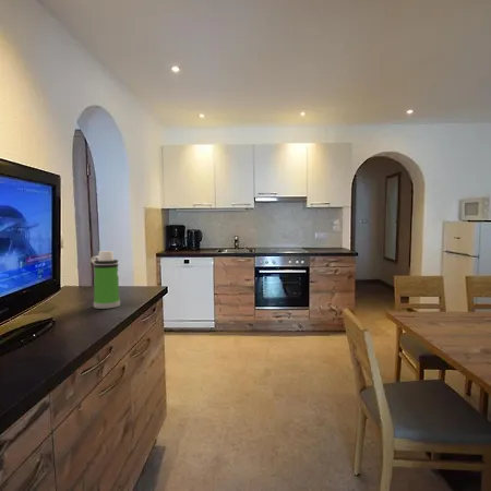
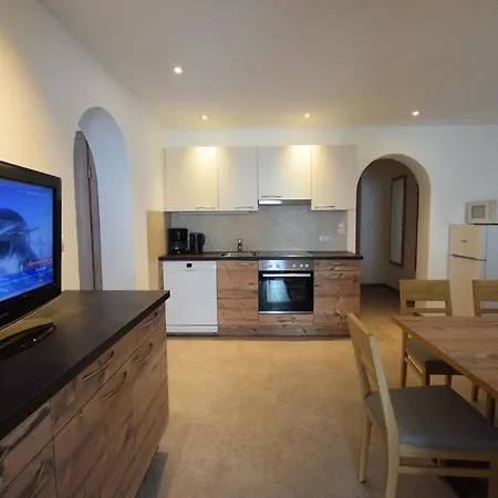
- water bottle (106, 278)
